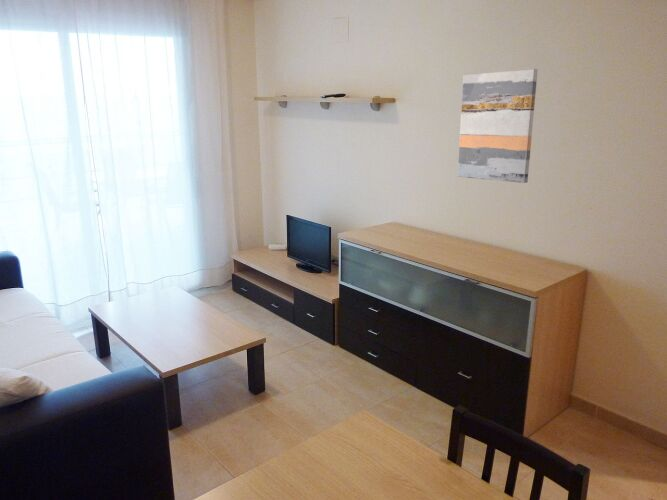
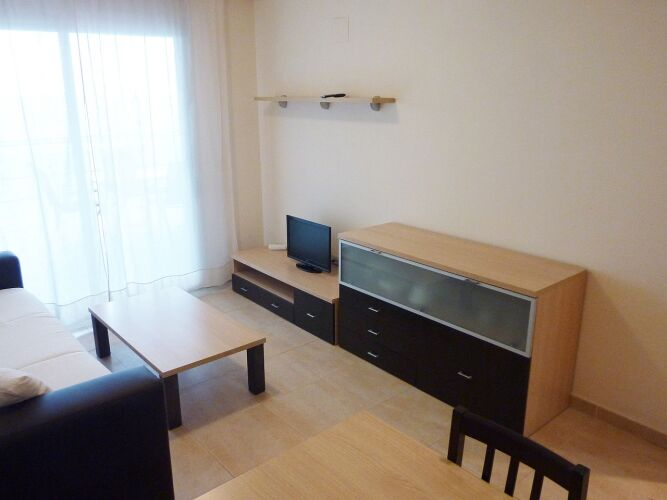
- wall art (494, 127)
